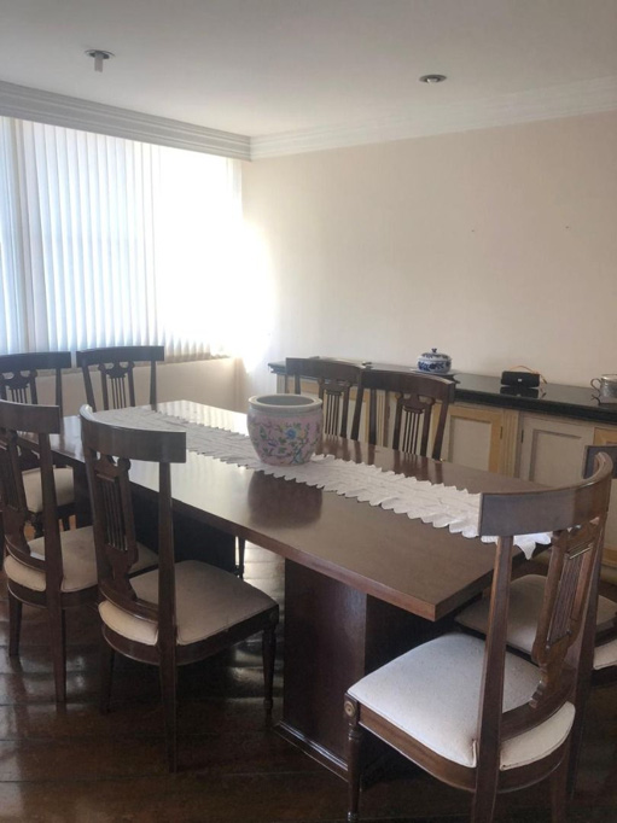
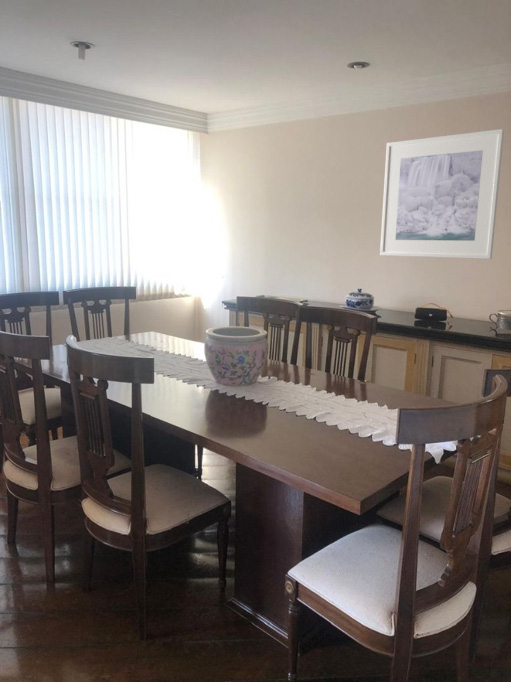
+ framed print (436, 198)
